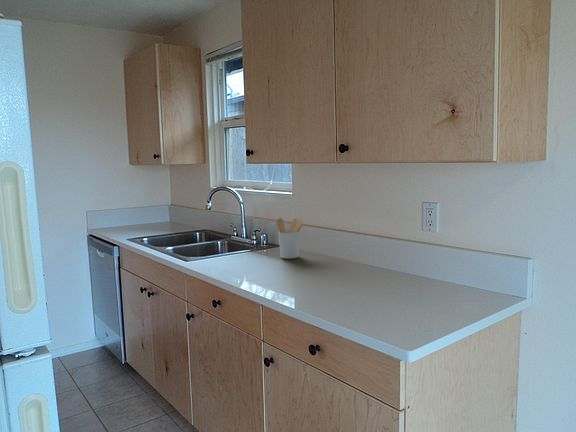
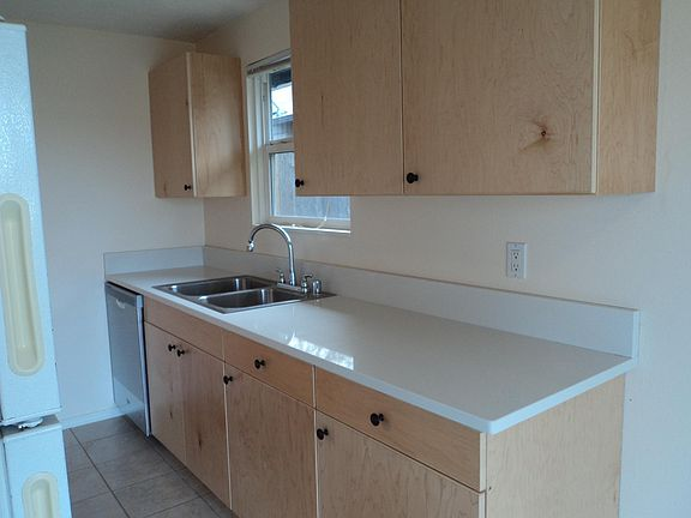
- utensil holder (291, 237)
